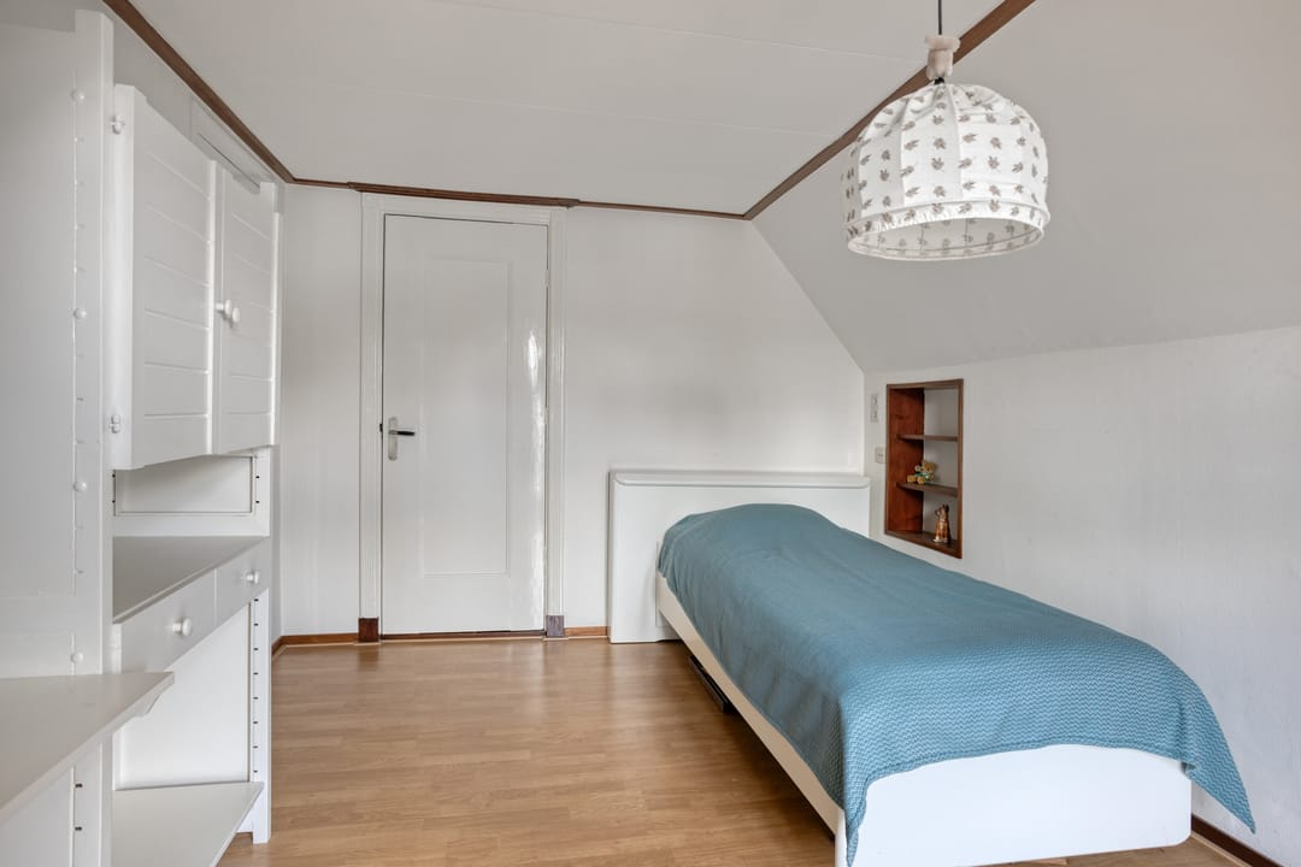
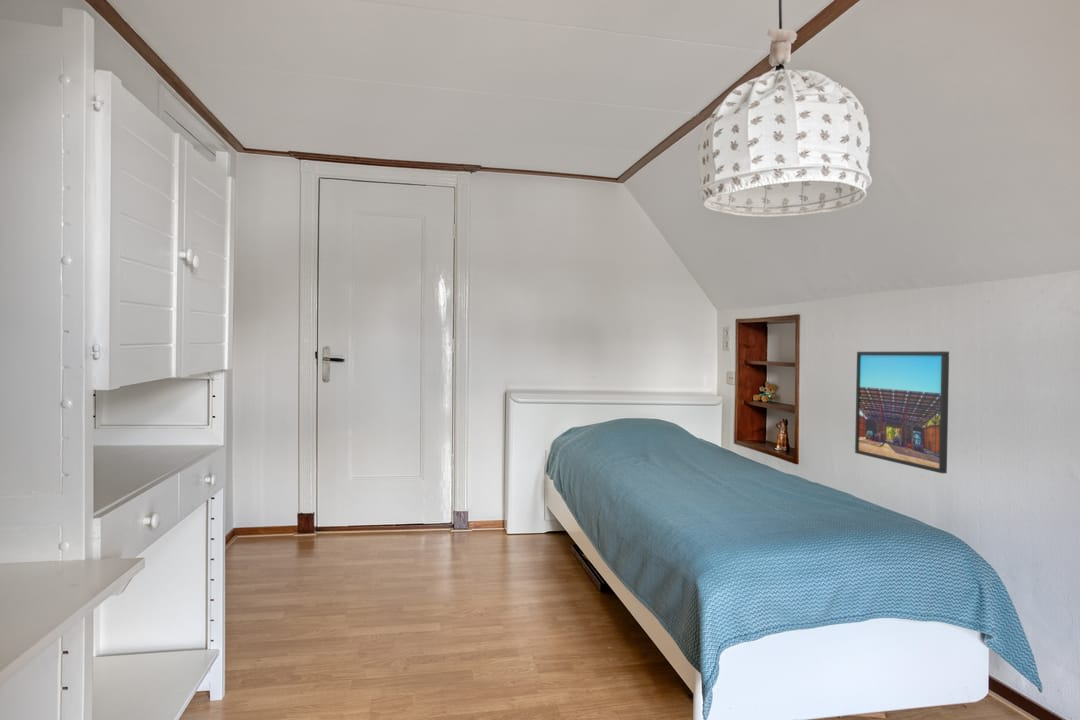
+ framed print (897, 407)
